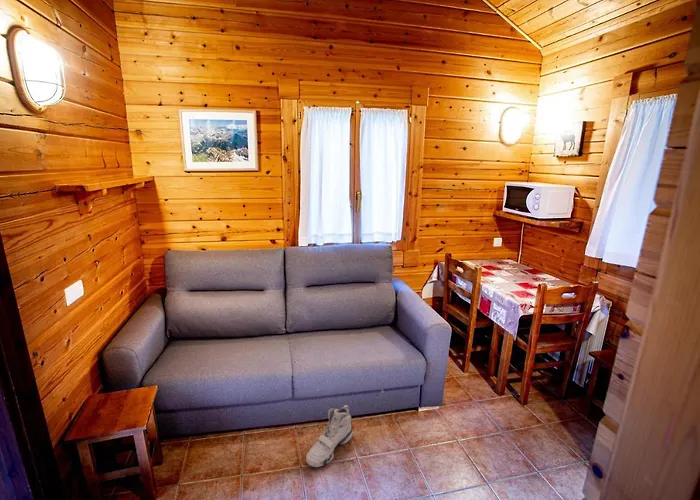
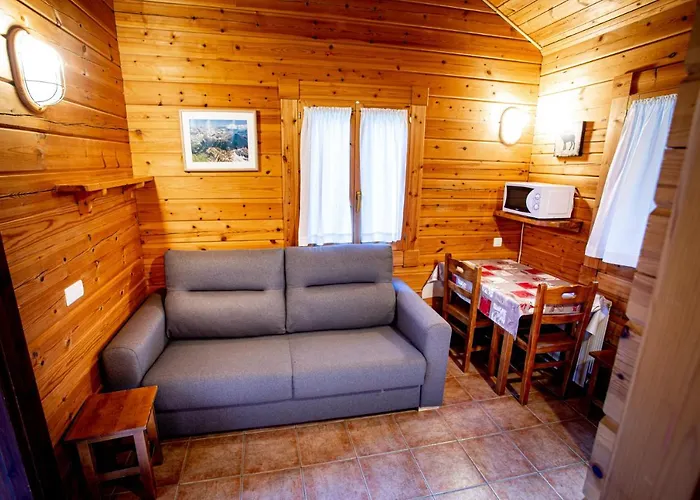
- sneaker (330, 433)
